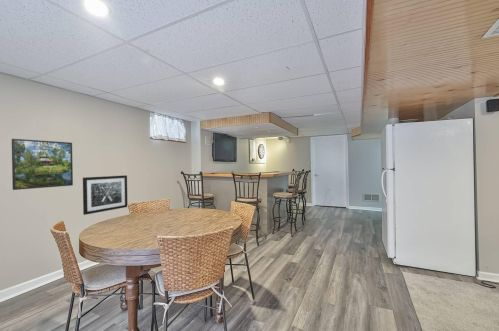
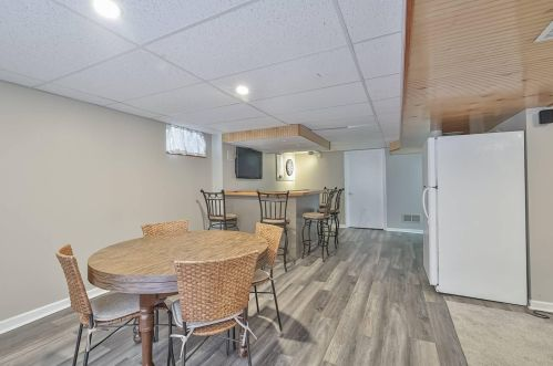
- wall art (106, 193)
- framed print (45, 164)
